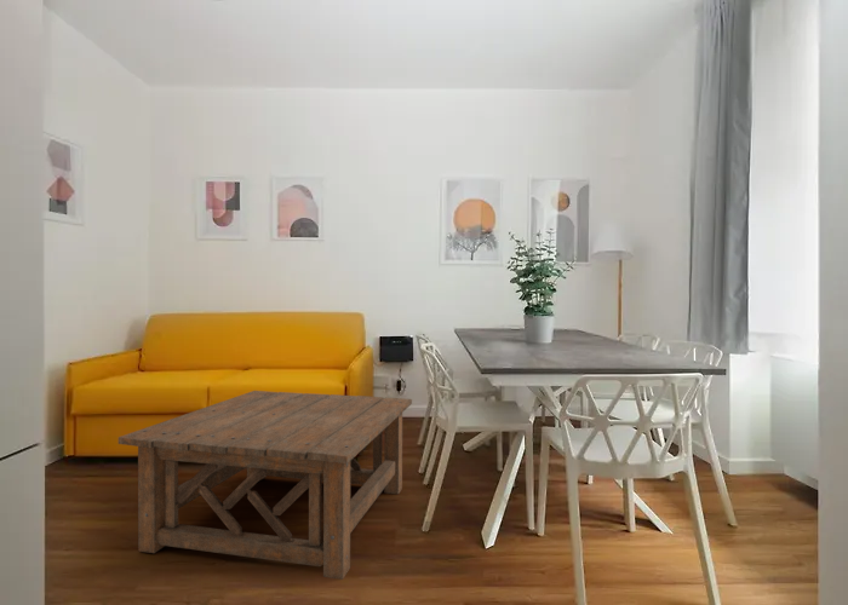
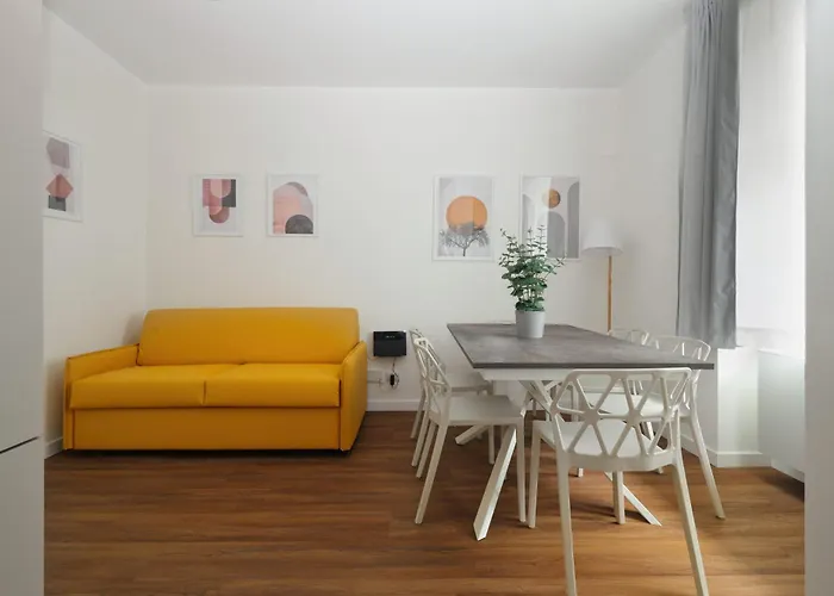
- coffee table (288, 465)
